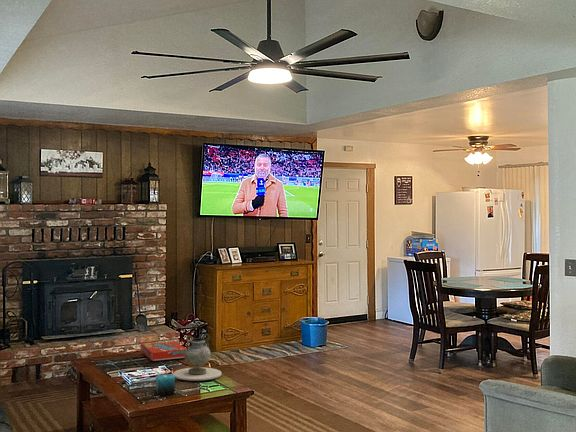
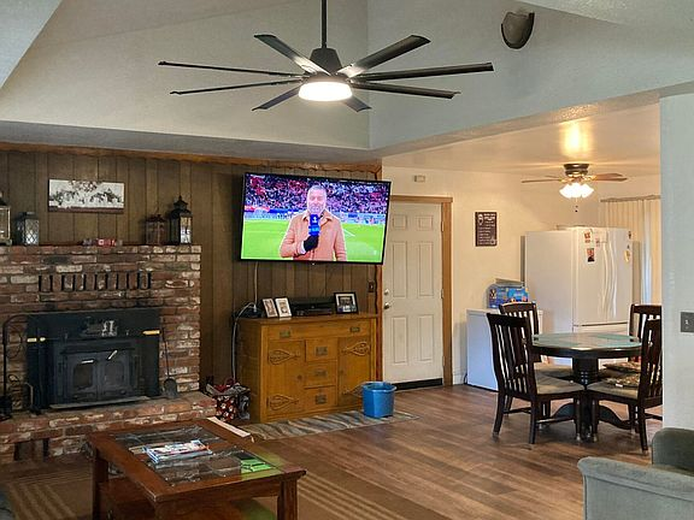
- candle (165, 380)
- snack box (163, 350)
- decorative vase (197, 354)
